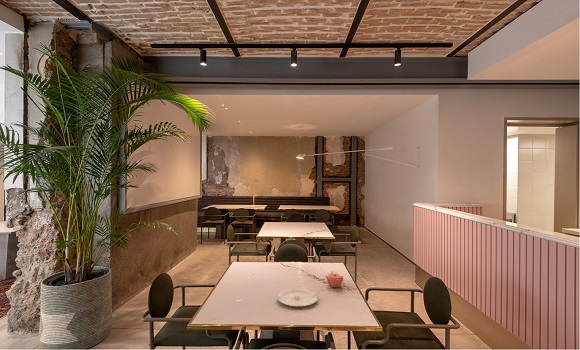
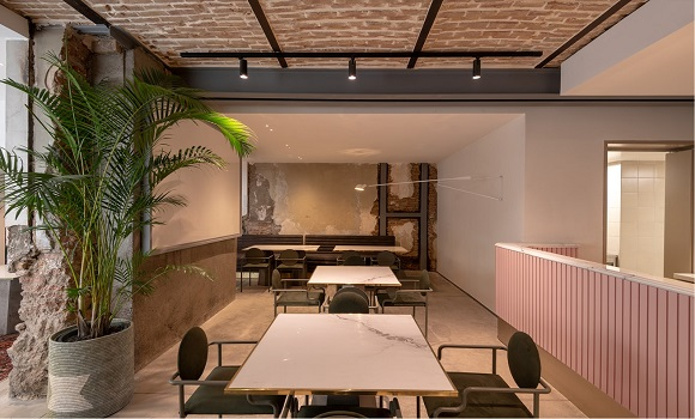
- teapot (333, 279)
- plate (297, 298)
